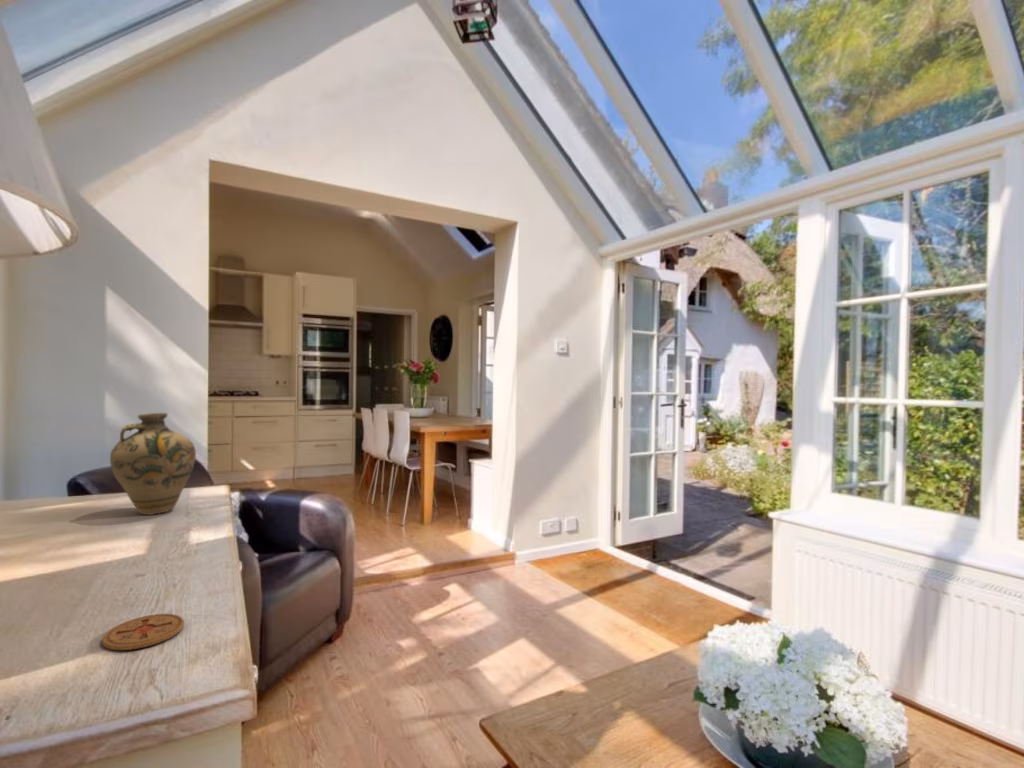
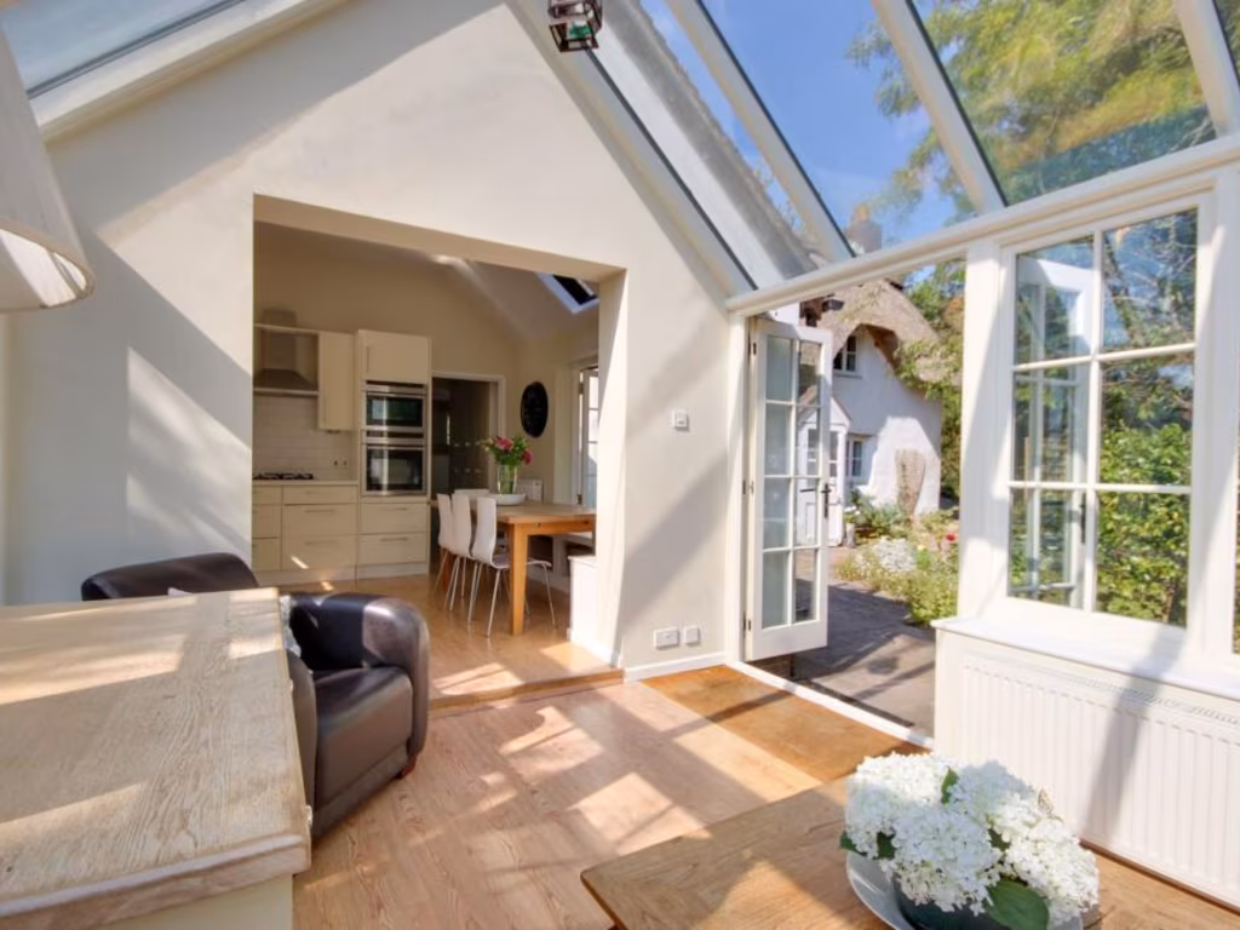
- jug (154, 462)
- coaster (144, 630)
